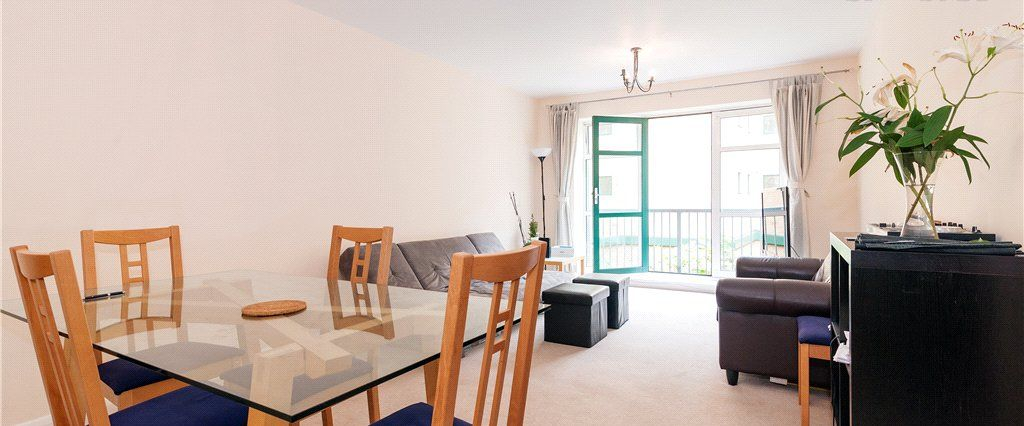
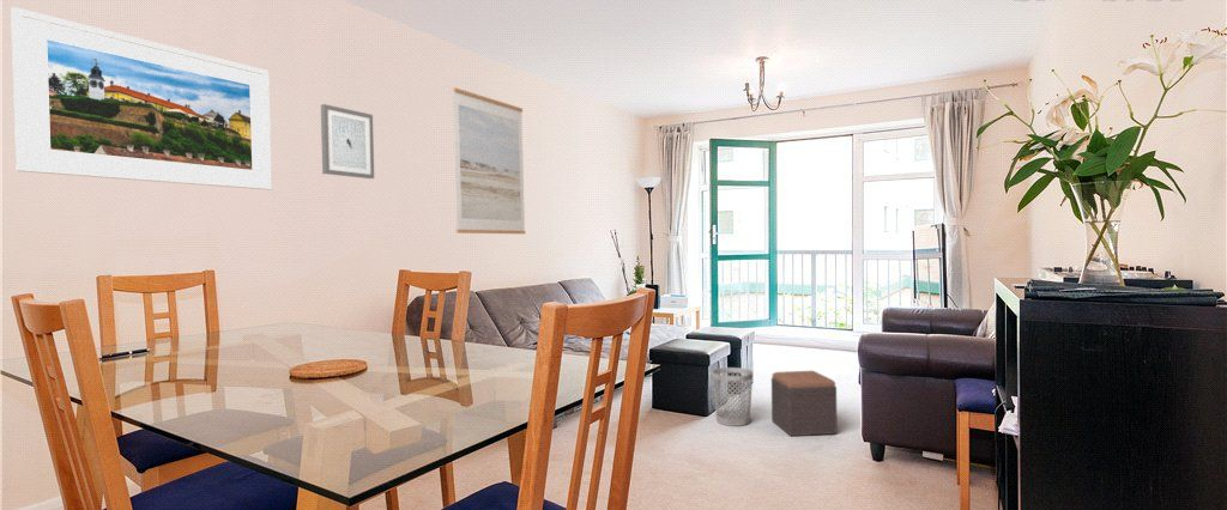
+ wastebasket (731, 396)
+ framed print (162, 113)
+ wall art (491, 165)
+ footstool (803, 401)
+ wall art (347, 142)
